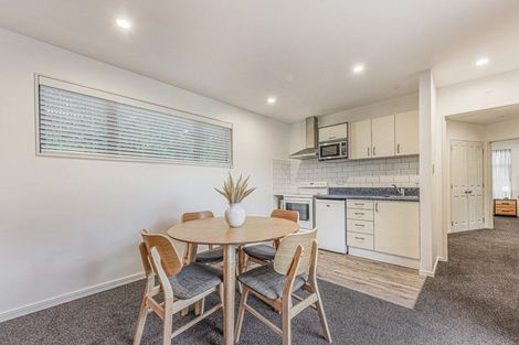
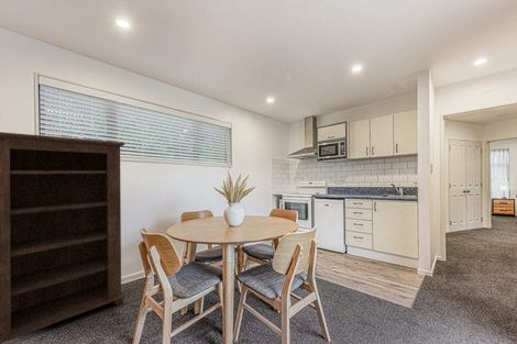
+ bookshelf (61, 226)
